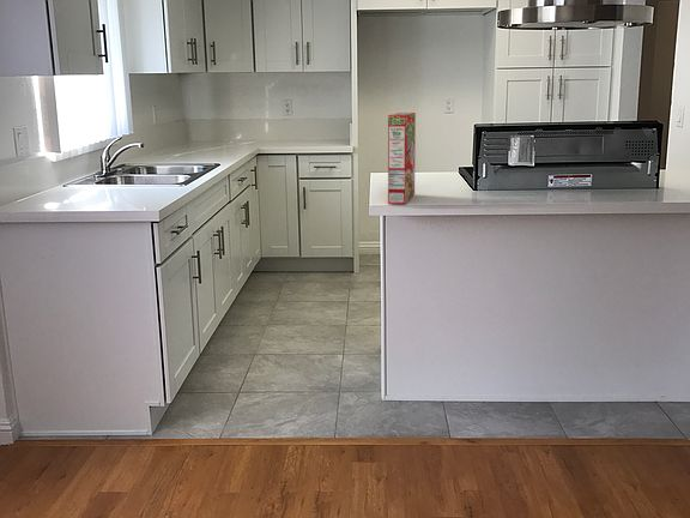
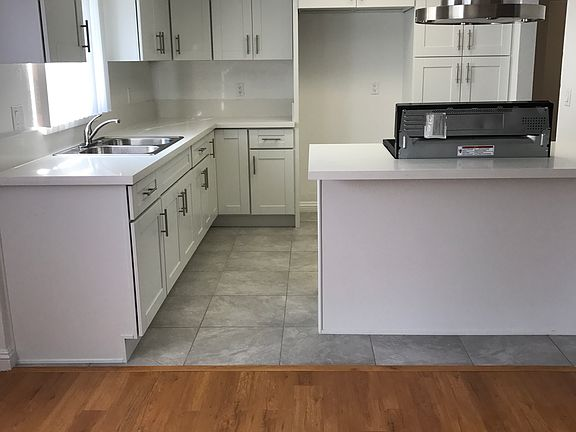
- cereal box (401, 157)
